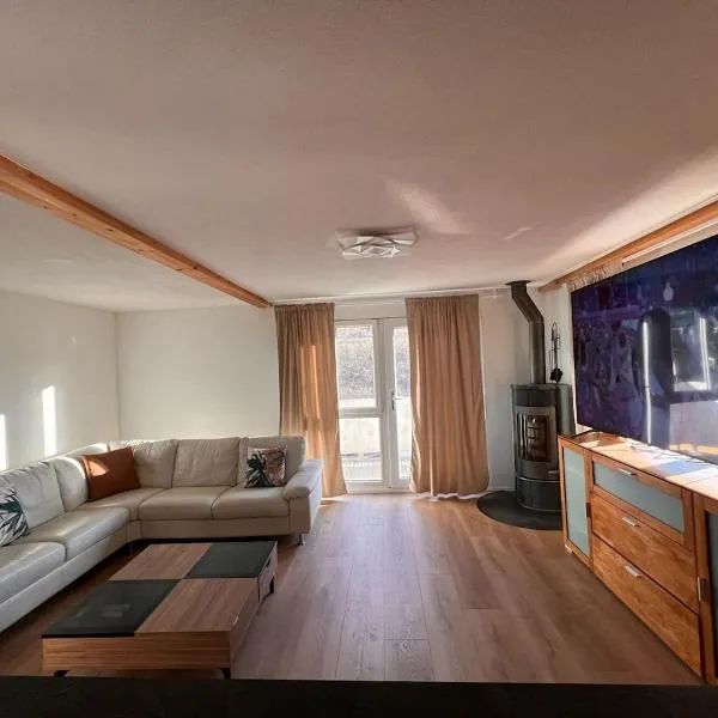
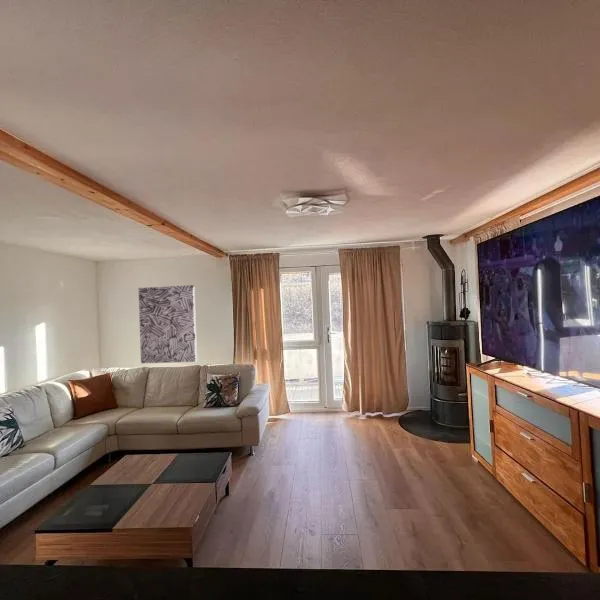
+ wall art (167, 324)
